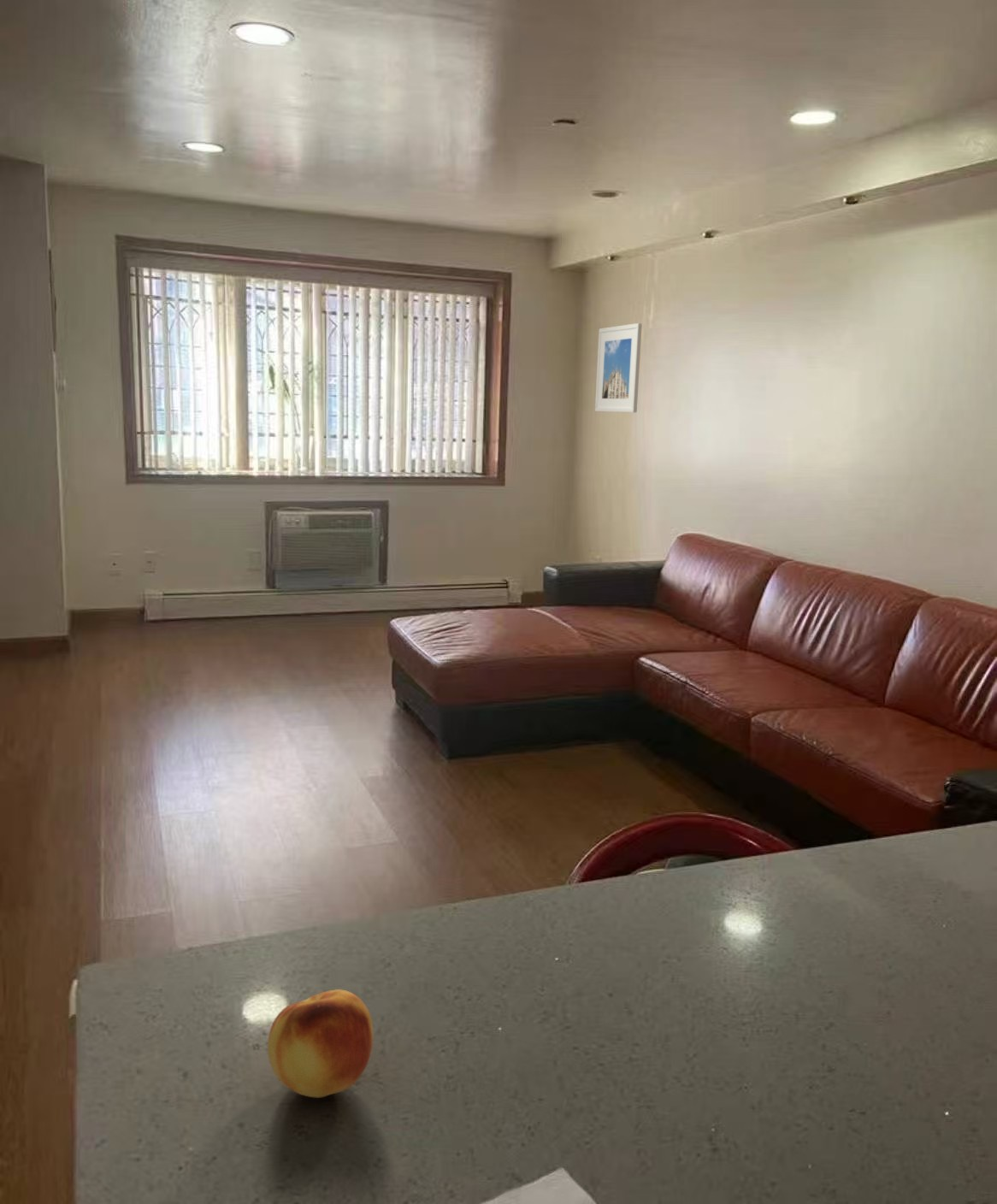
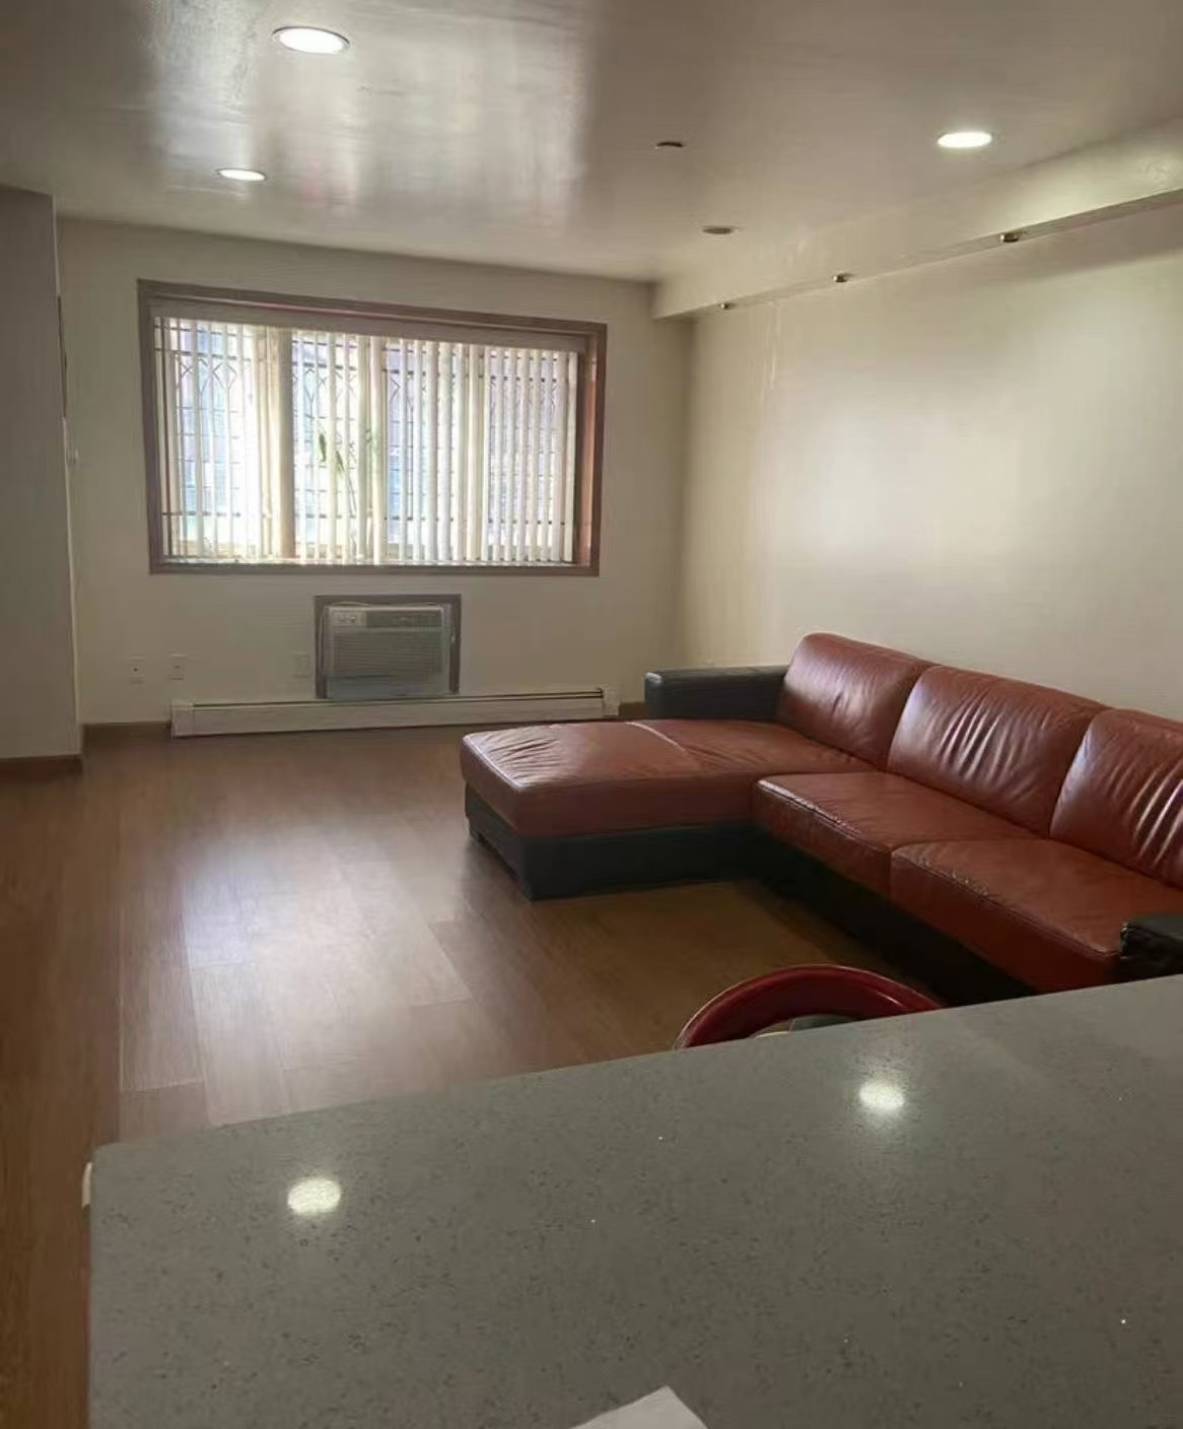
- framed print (616, 369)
- fruit (321, 1041)
